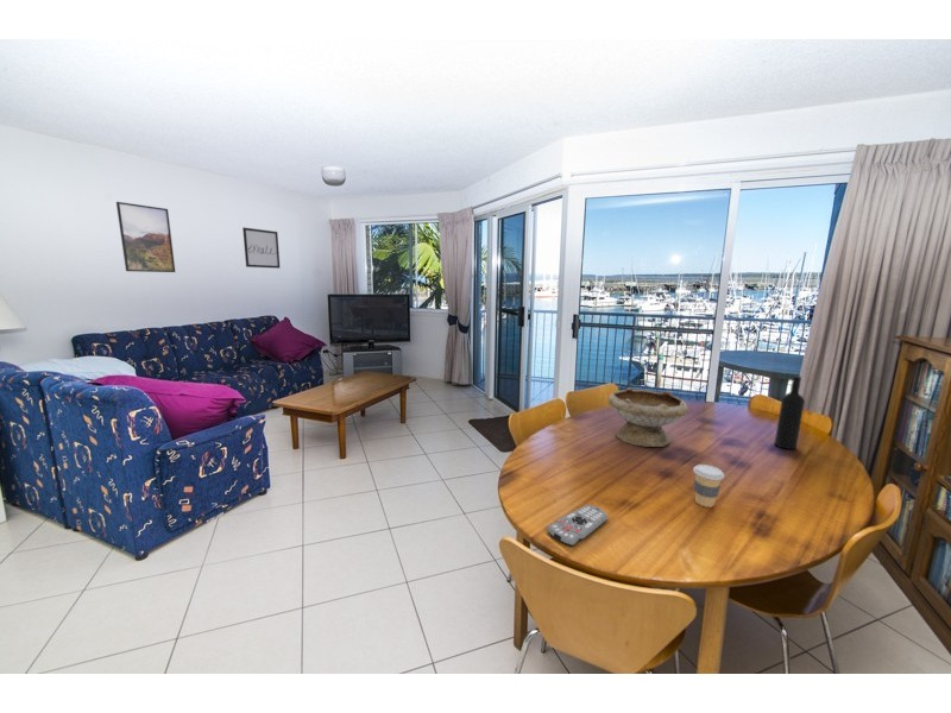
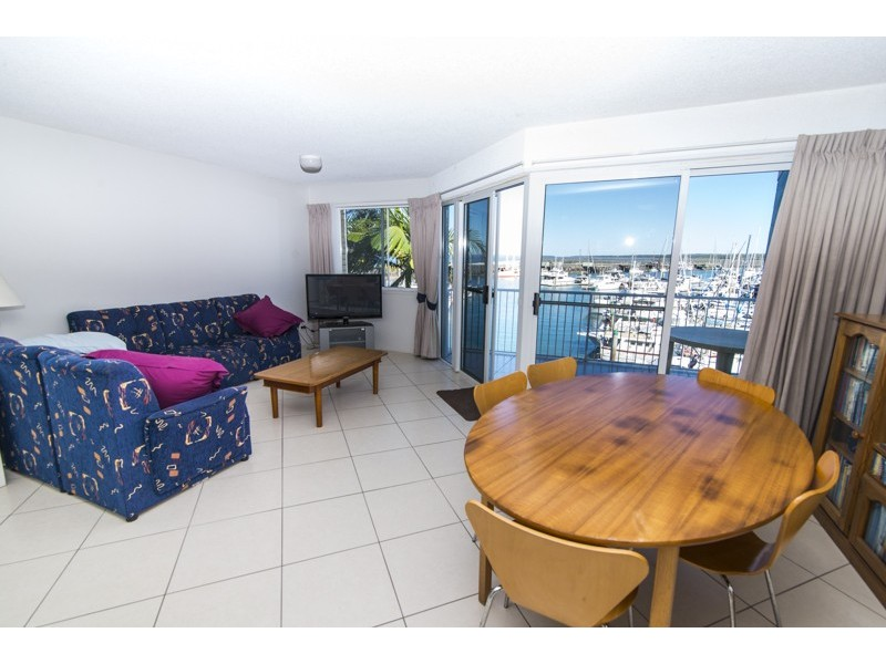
- remote control (579, 523)
- bowl (644, 416)
- coffee cup (706, 486)
- wall art (262, 248)
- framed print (147, 239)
- wine bottle (791, 411)
